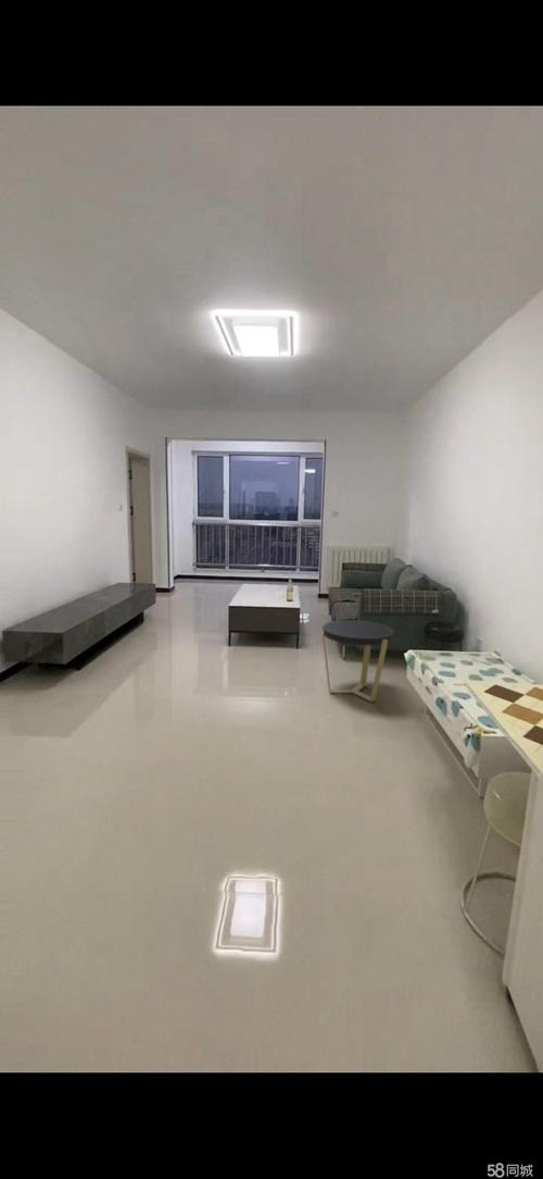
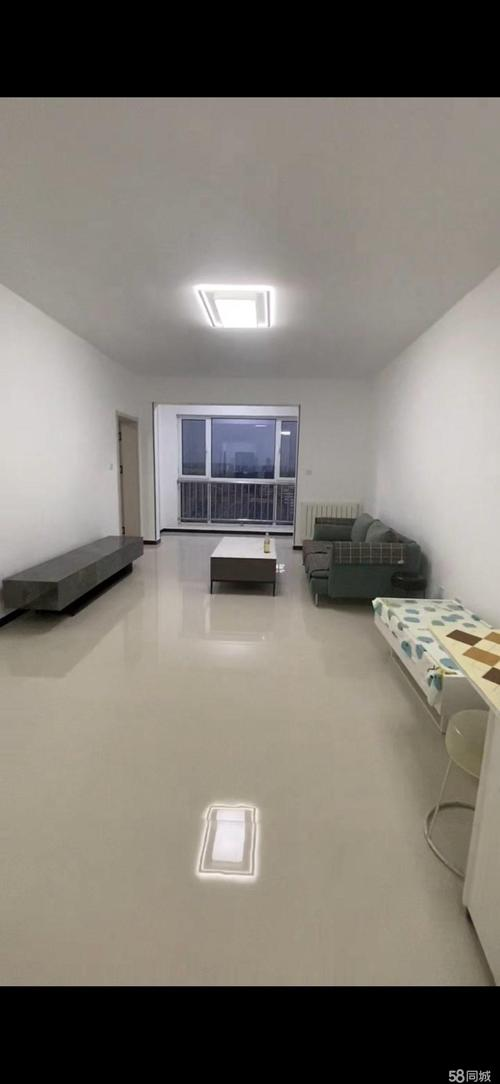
- side table (363, 660)
